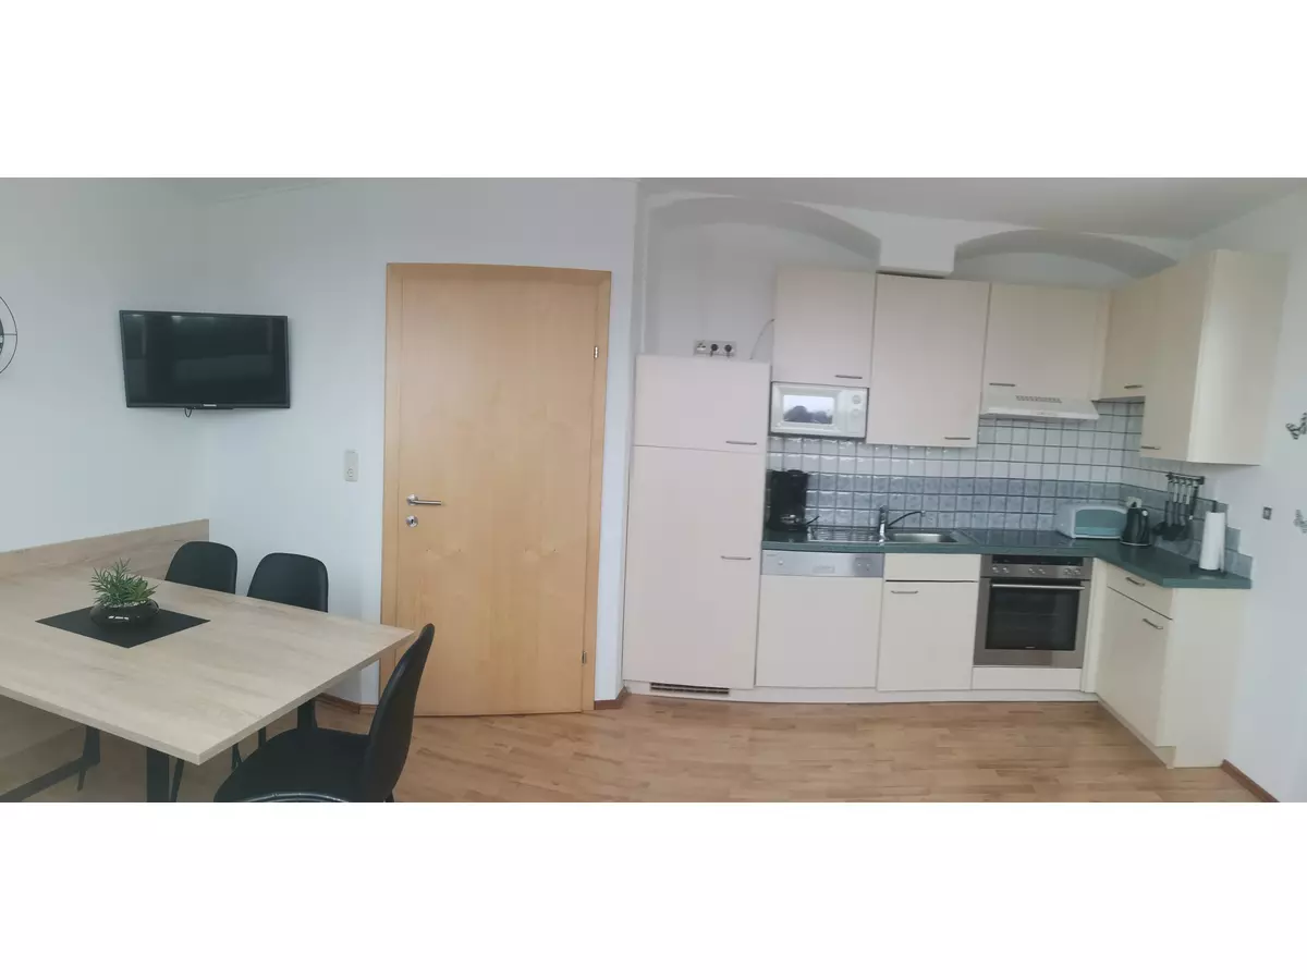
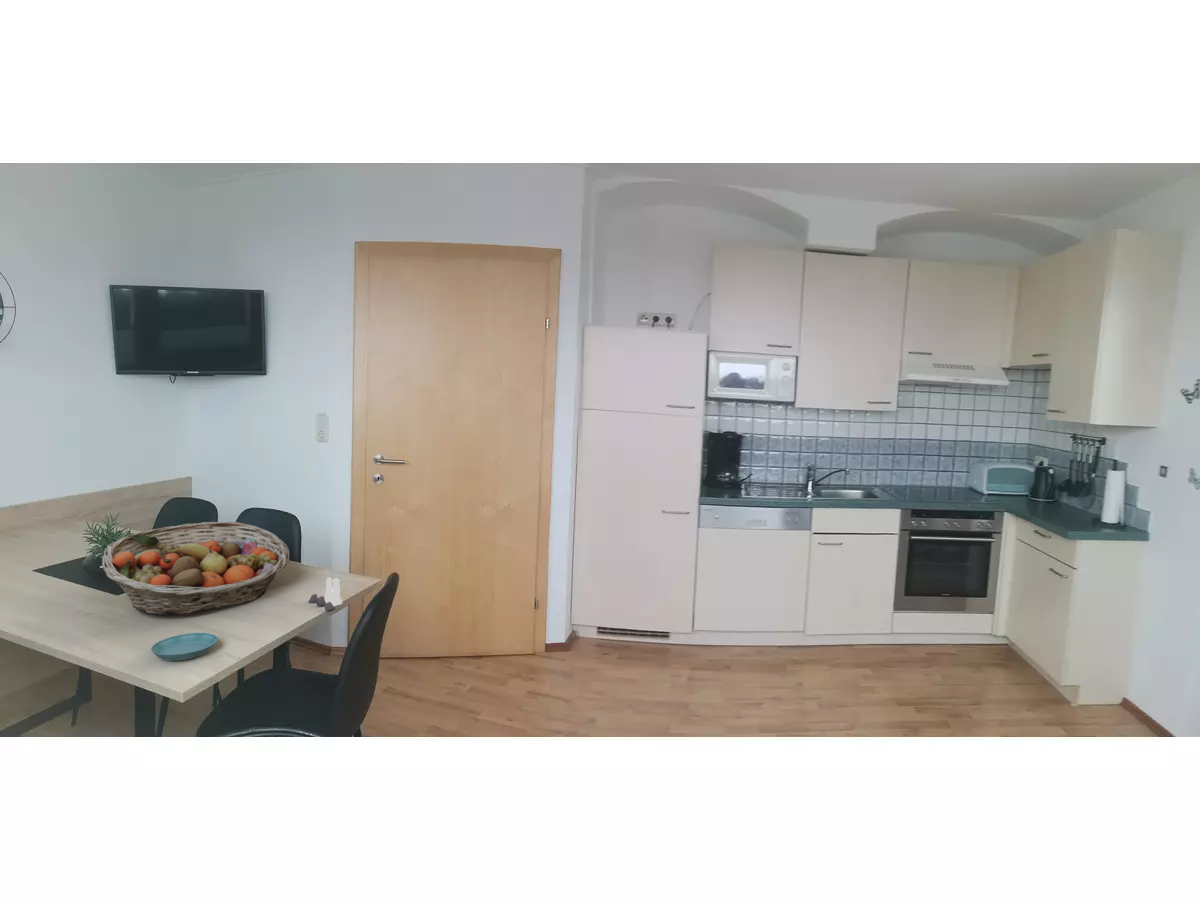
+ fruit basket (202, 565)
+ salt and pepper shaker set (327, 591)
+ saucer (185, 647)
